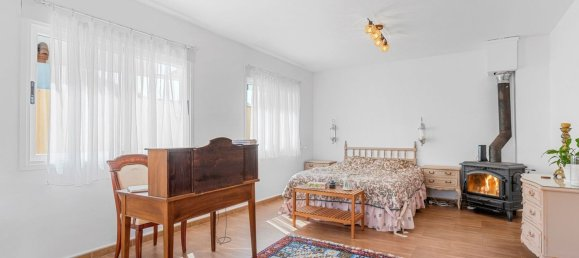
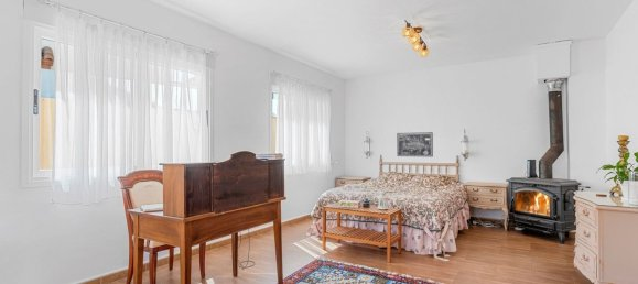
+ wall art (414, 144)
